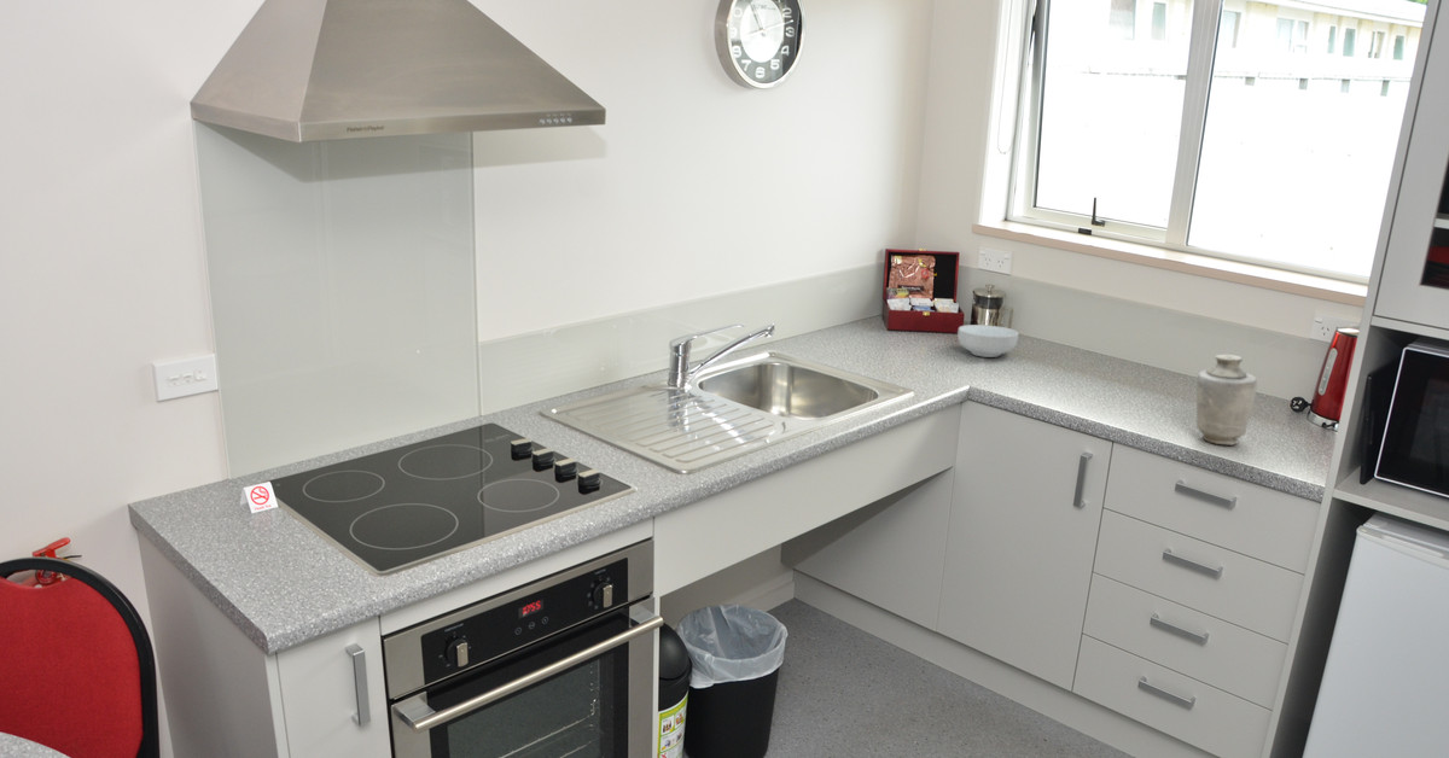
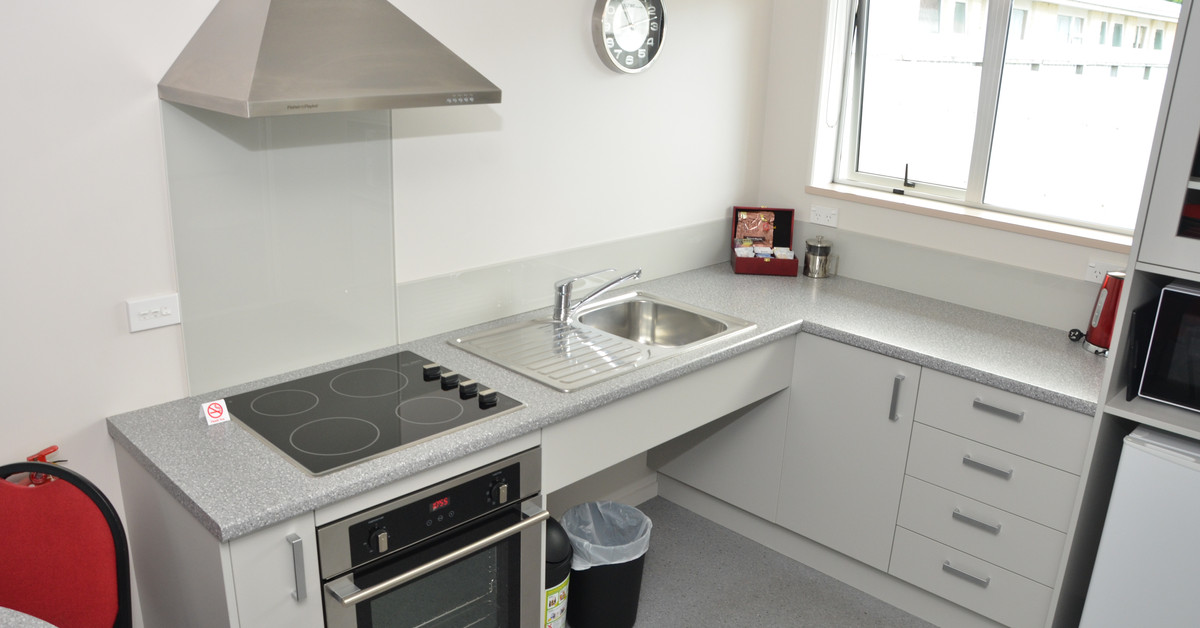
- vase (1223, 398)
- cereal bowl (987, 342)
